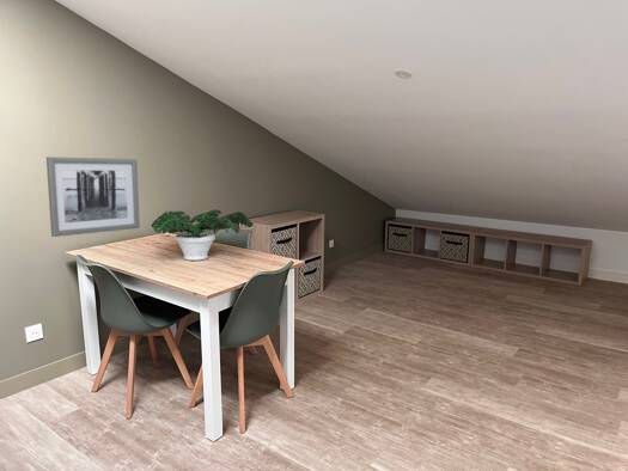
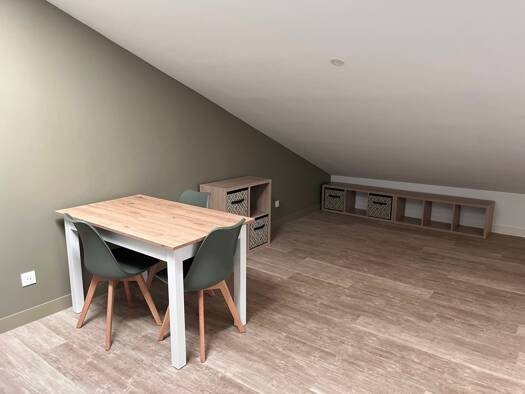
- wall art (97, 195)
- potted plant (205, 236)
